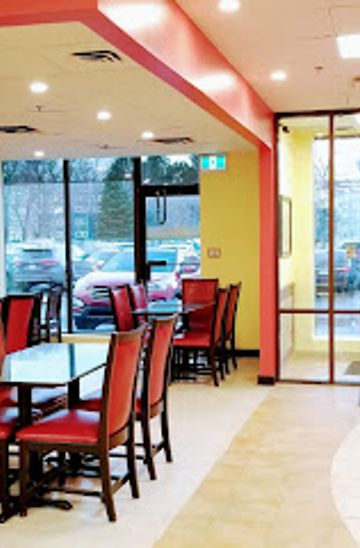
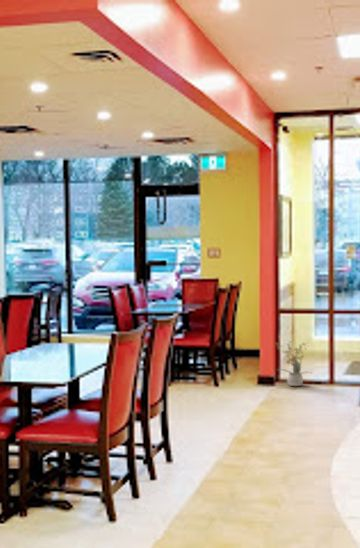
+ potted plant (293, 363)
